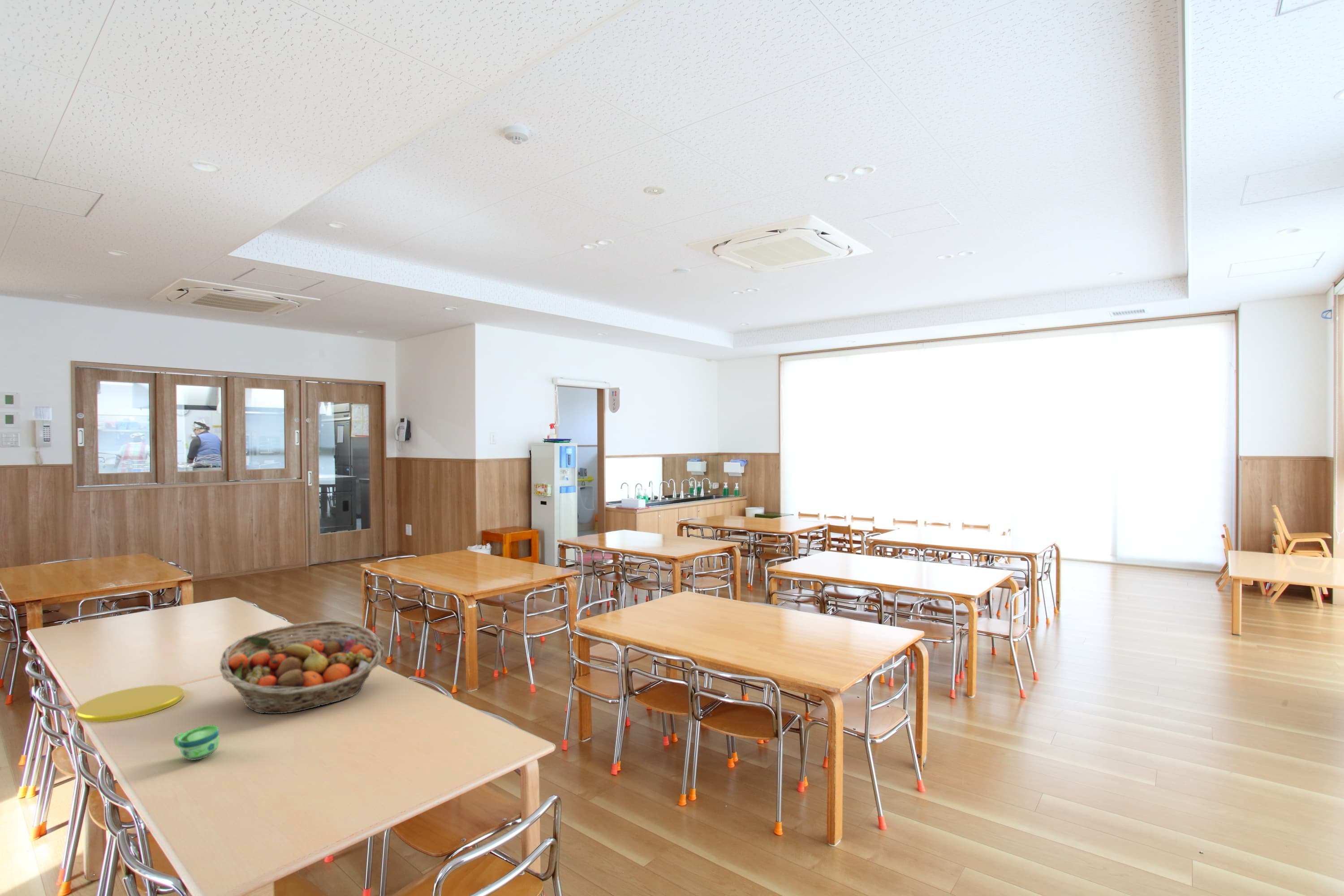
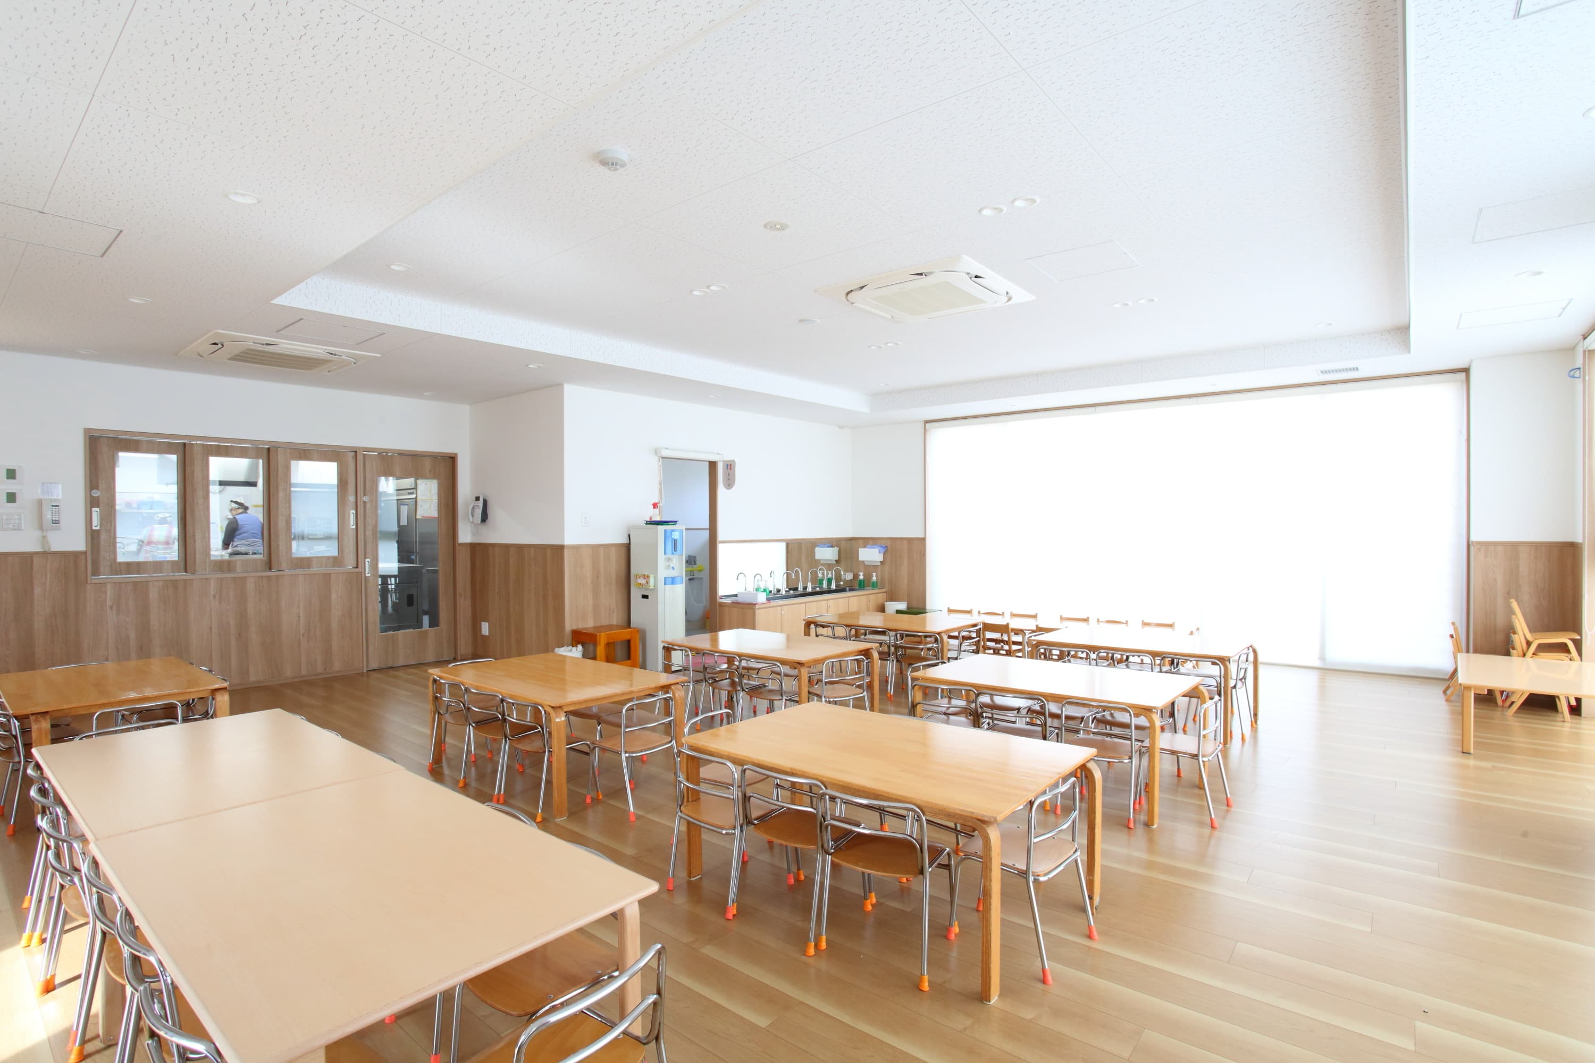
- plate (132, 702)
- fruit basket (306, 664)
- cup (194, 744)
